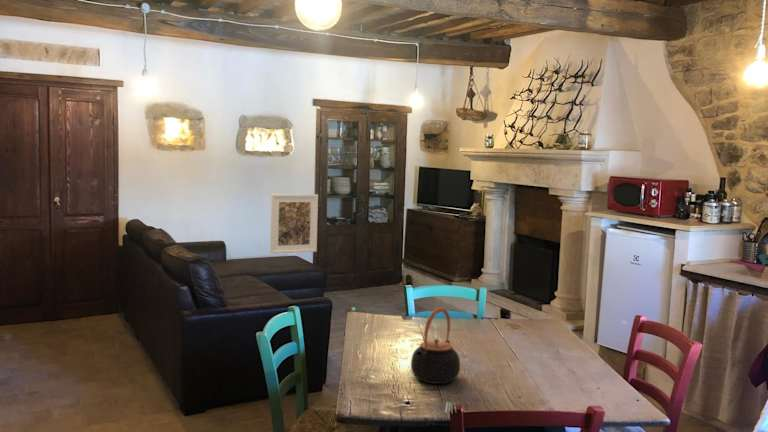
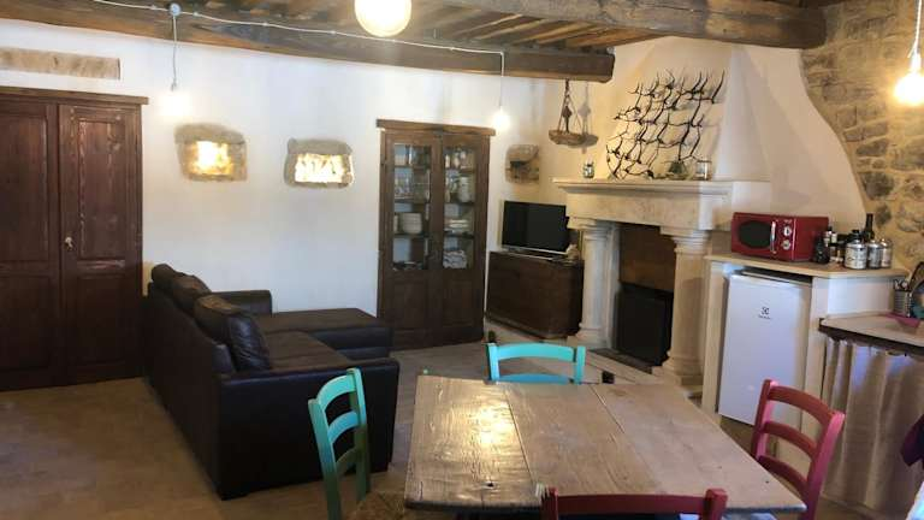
- teapot (434, 344)
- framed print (294, 223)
